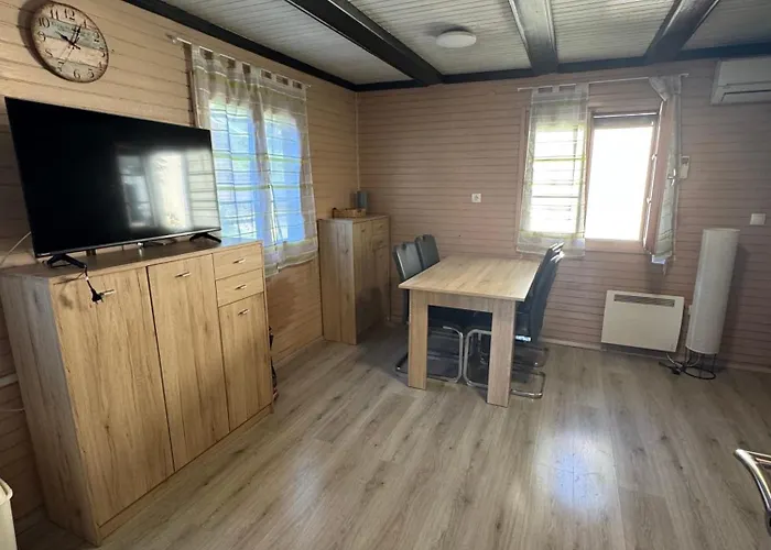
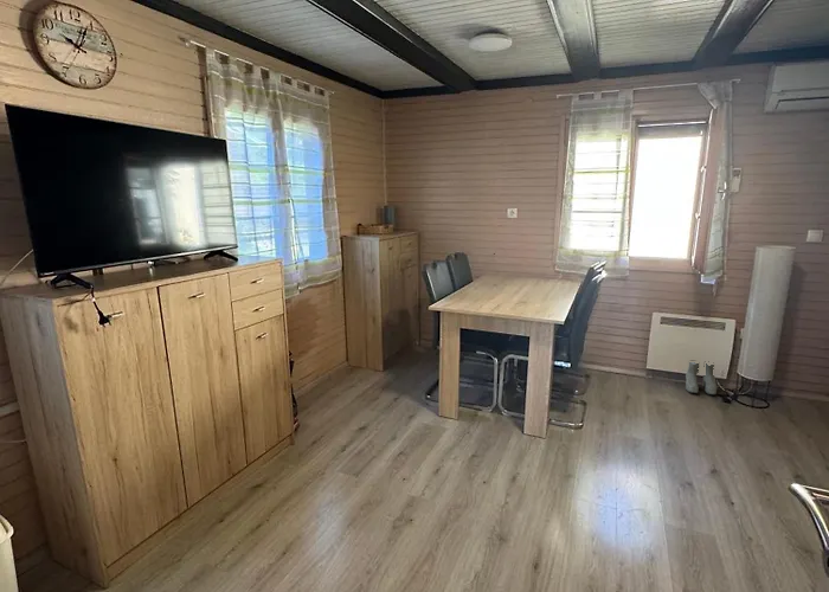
+ boots (703, 377)
